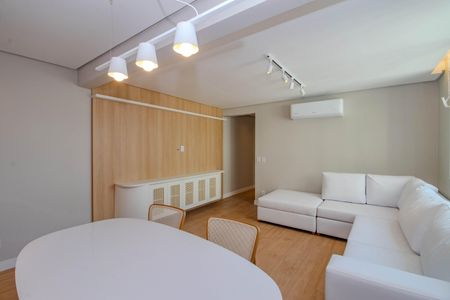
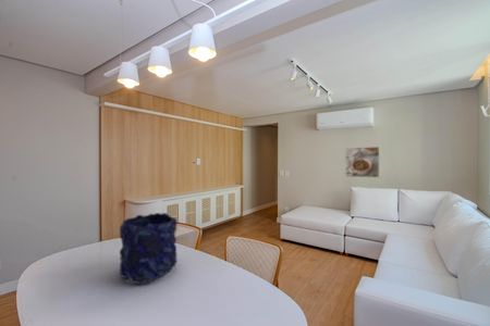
+ vase (149, 244)
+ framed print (362, 162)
